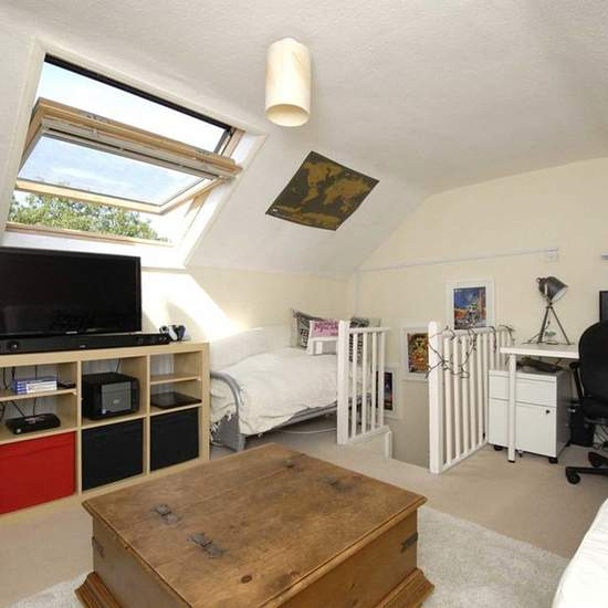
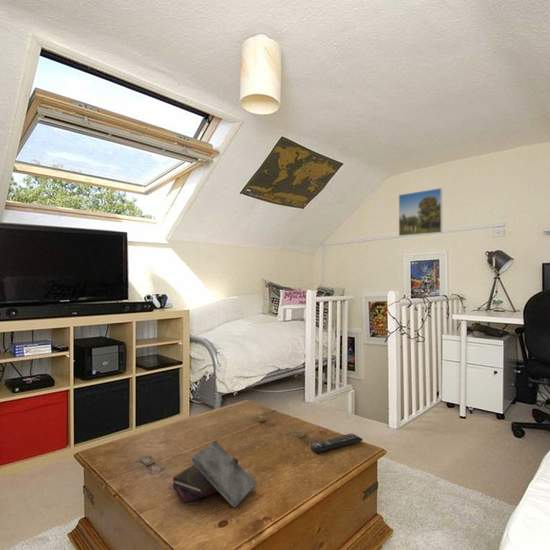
+ book (213, 469)
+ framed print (419, 213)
+ remote control (337, 442)
